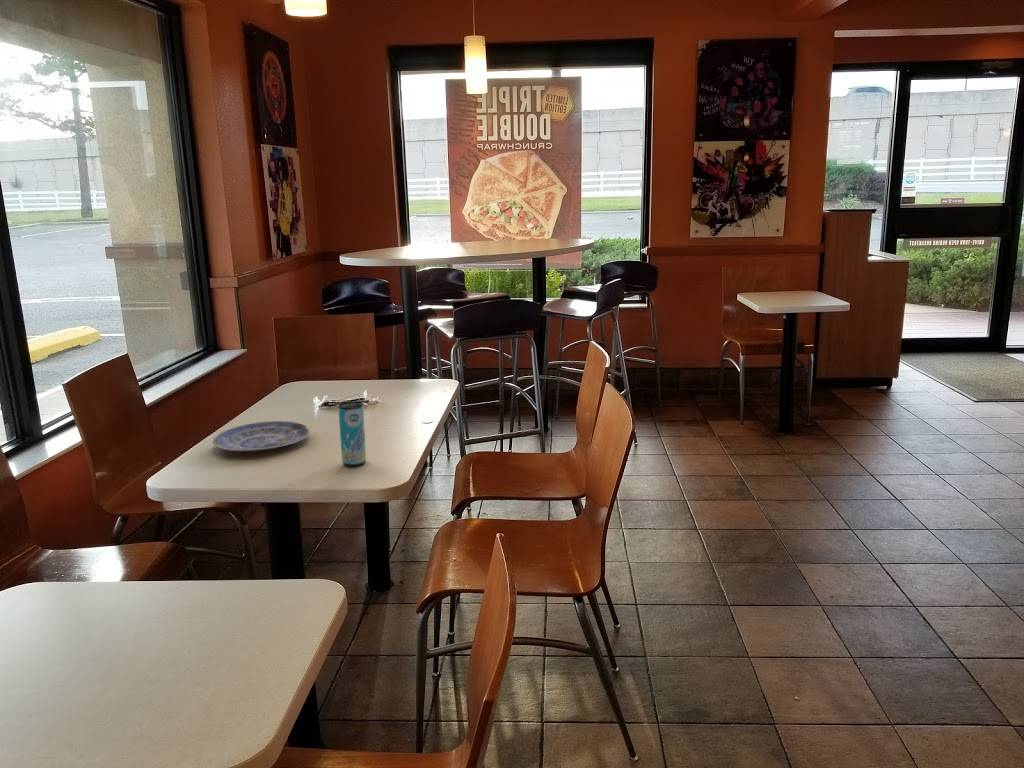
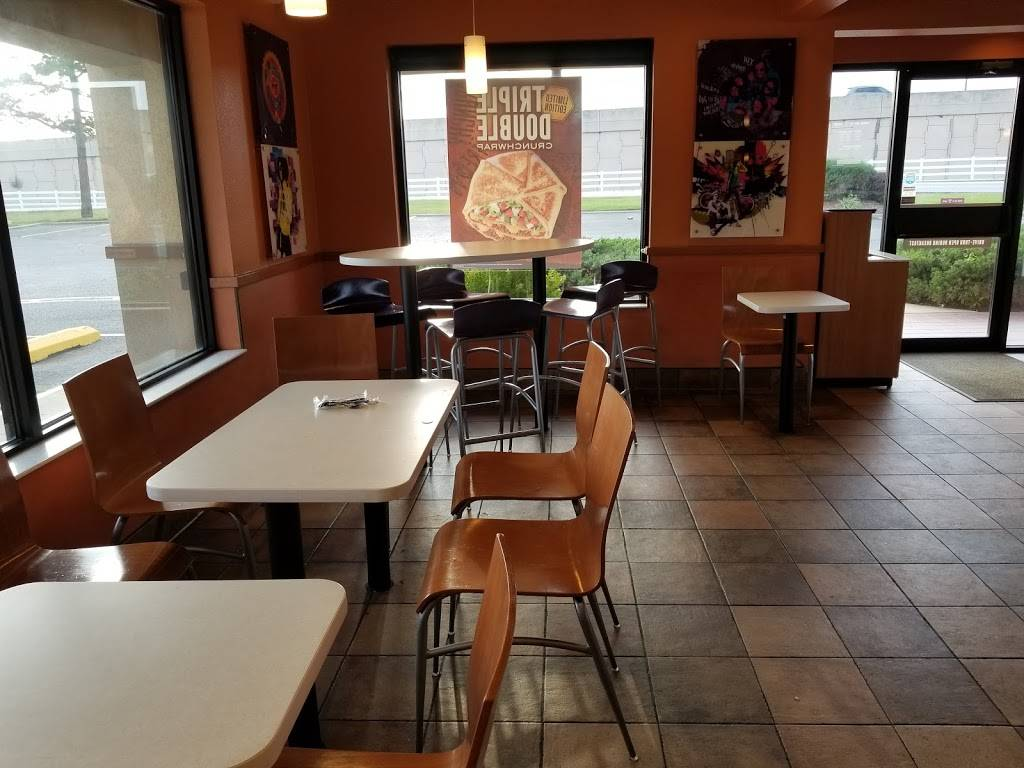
- plate (261, 438)
- beverage can (352, 434)
